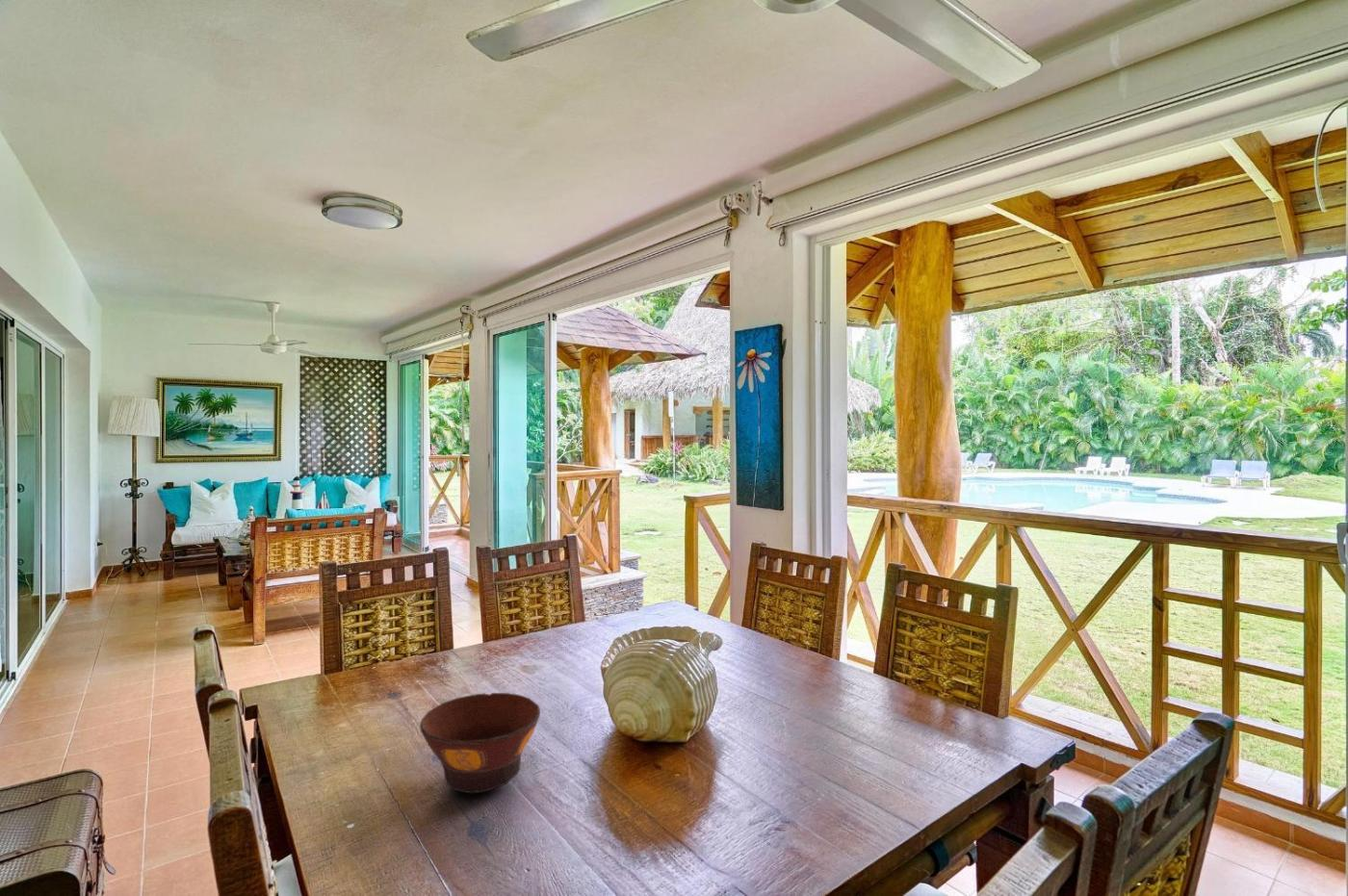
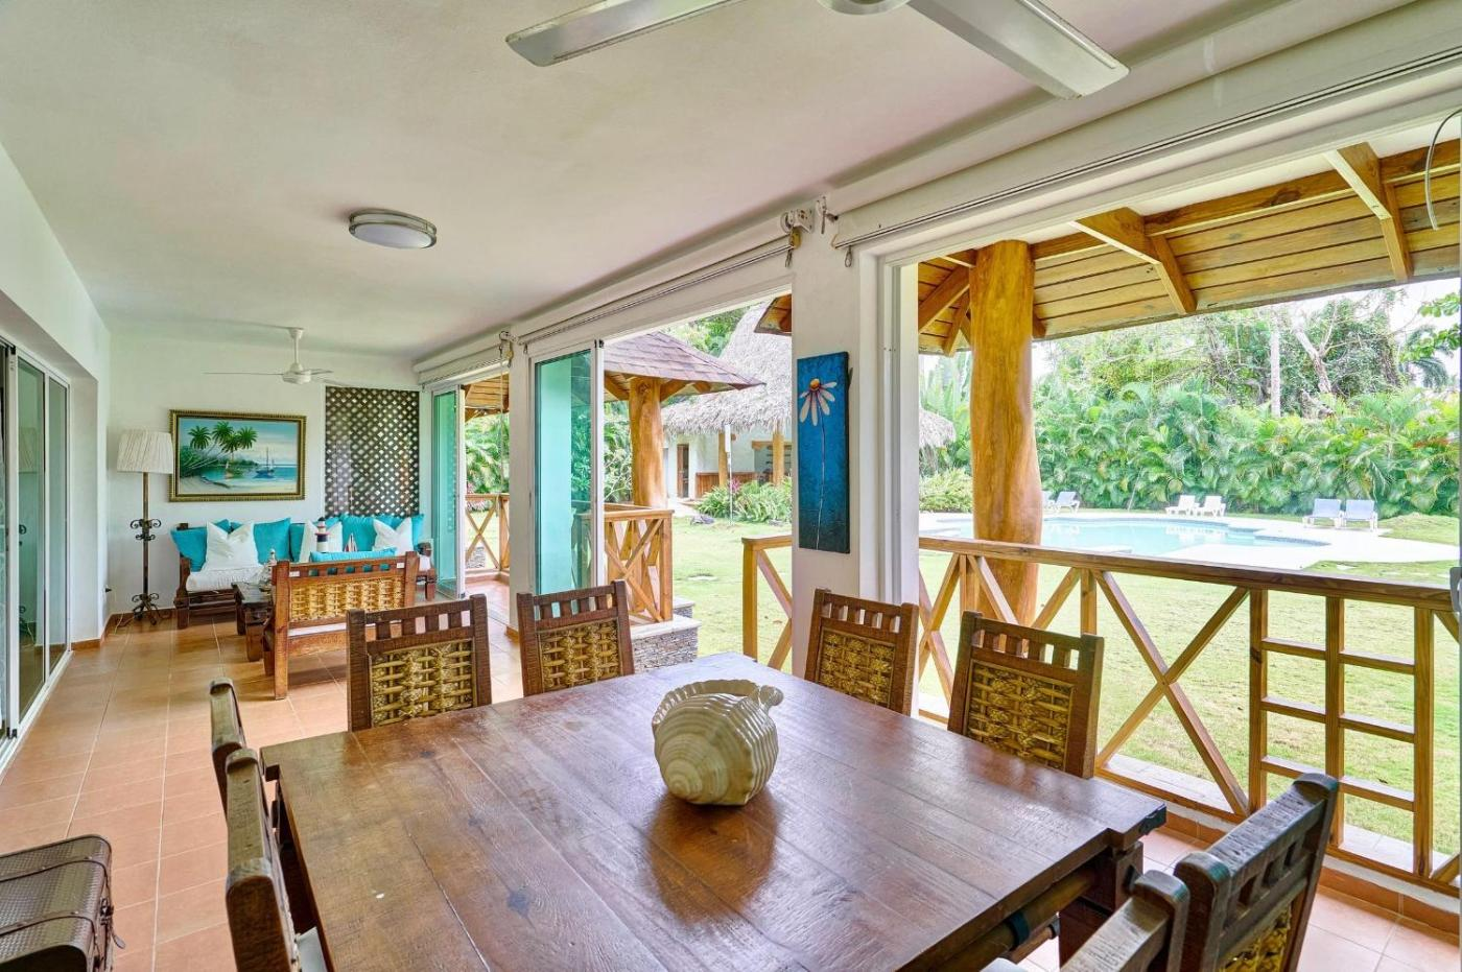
- bowl (481, 748)
